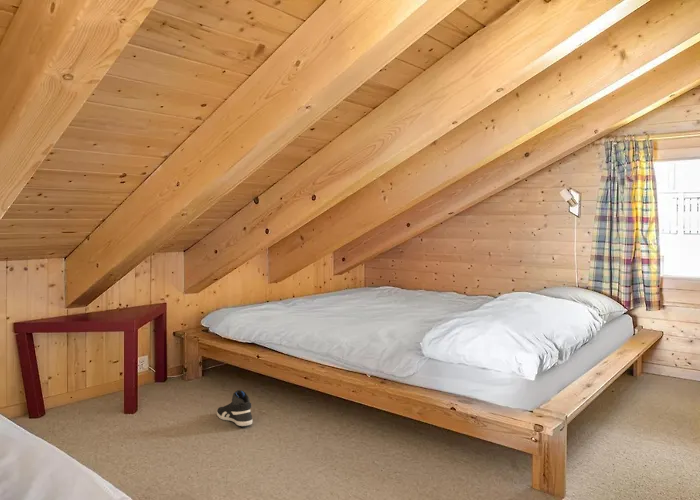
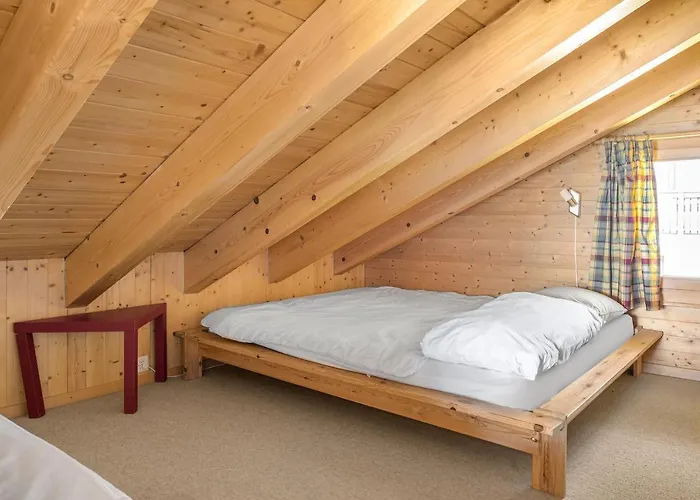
- sneaker (235, 404)
